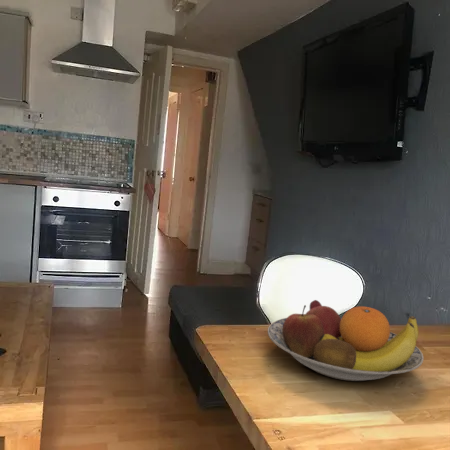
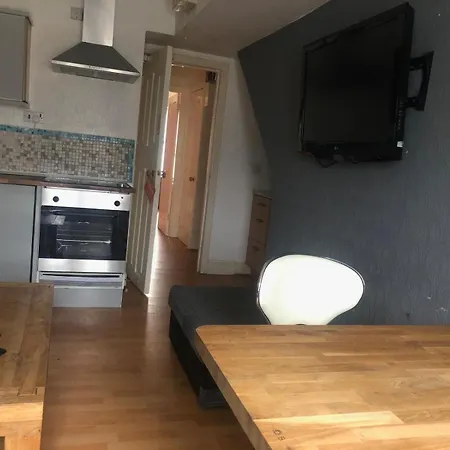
- fruit bowl (343, 334)
